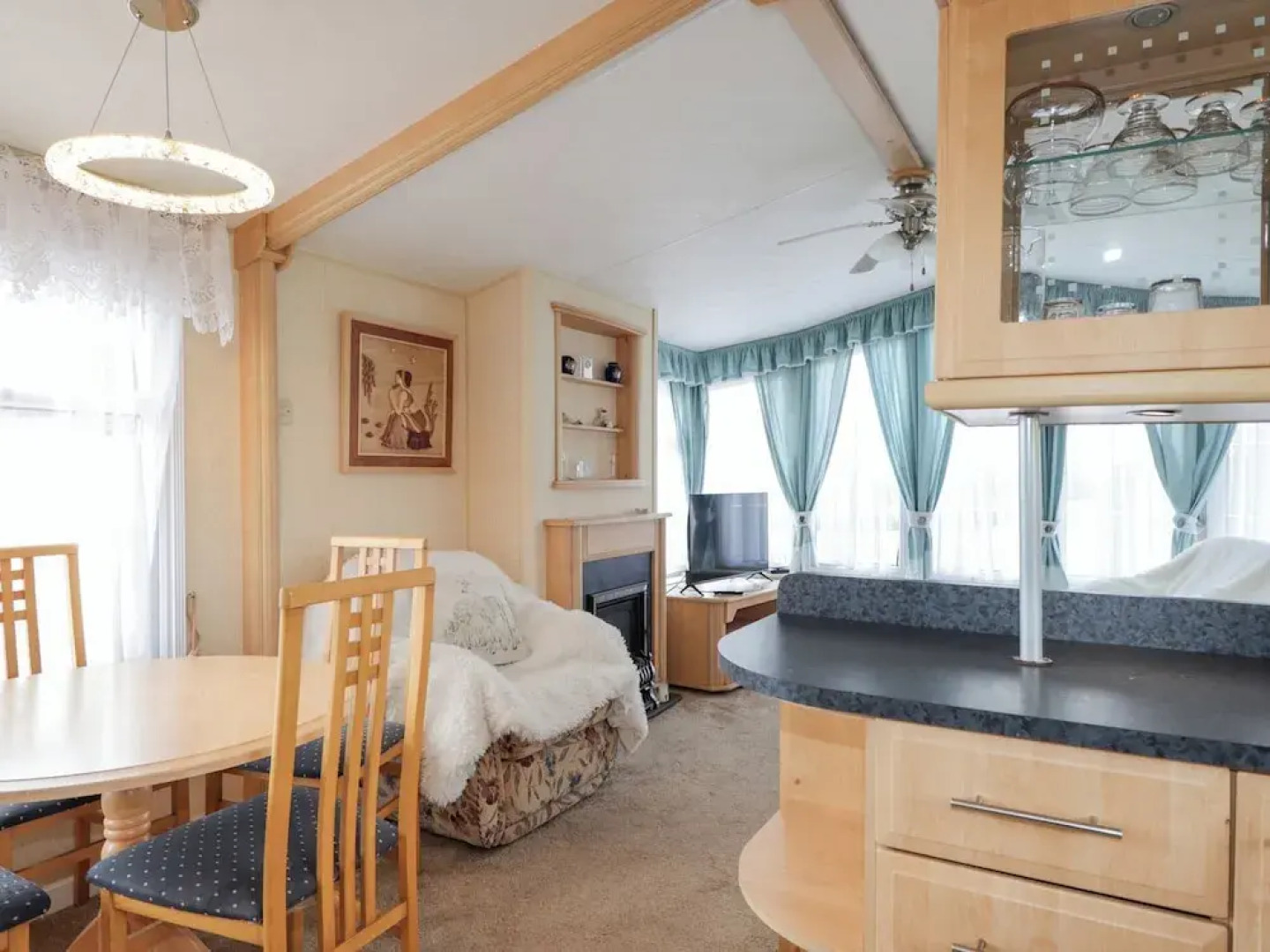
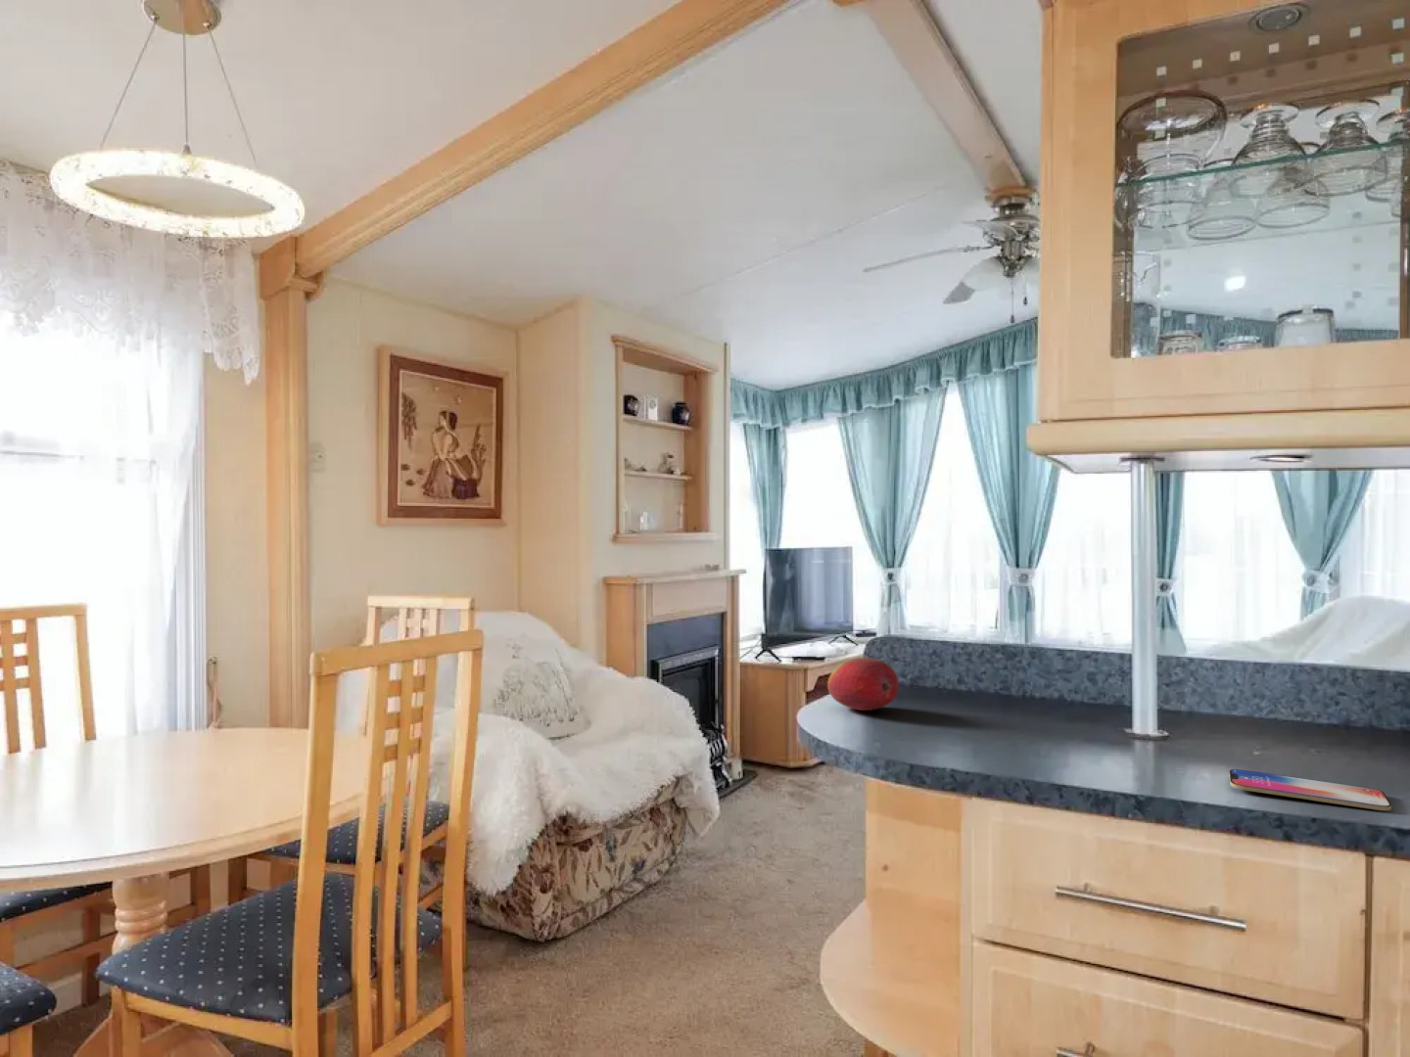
+ fruit (860, 683)
+ smartphone (1306, 788)
